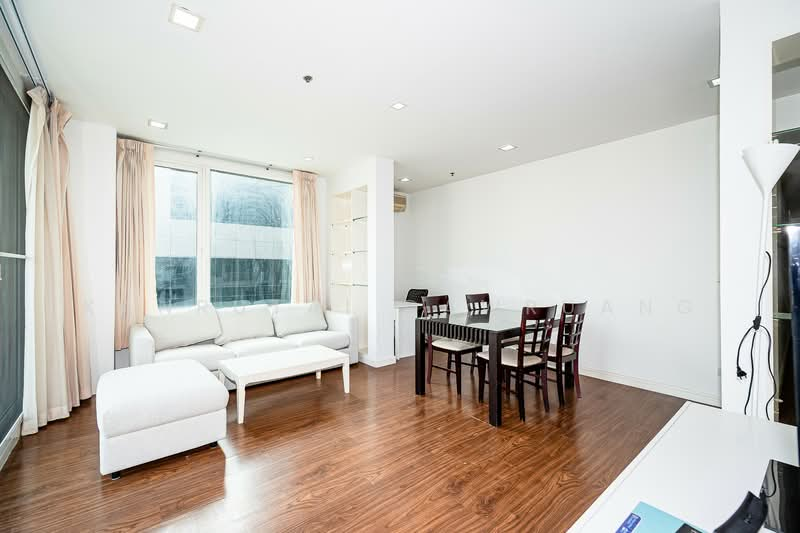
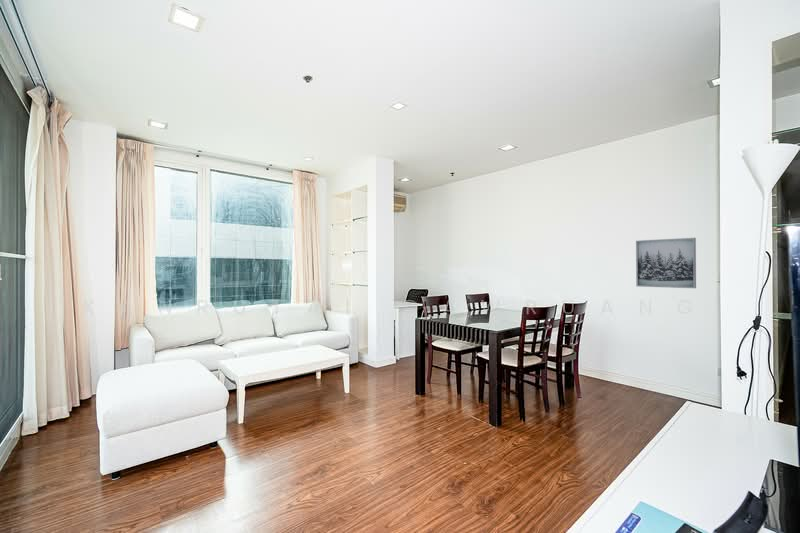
+ wall art (664, 263)
